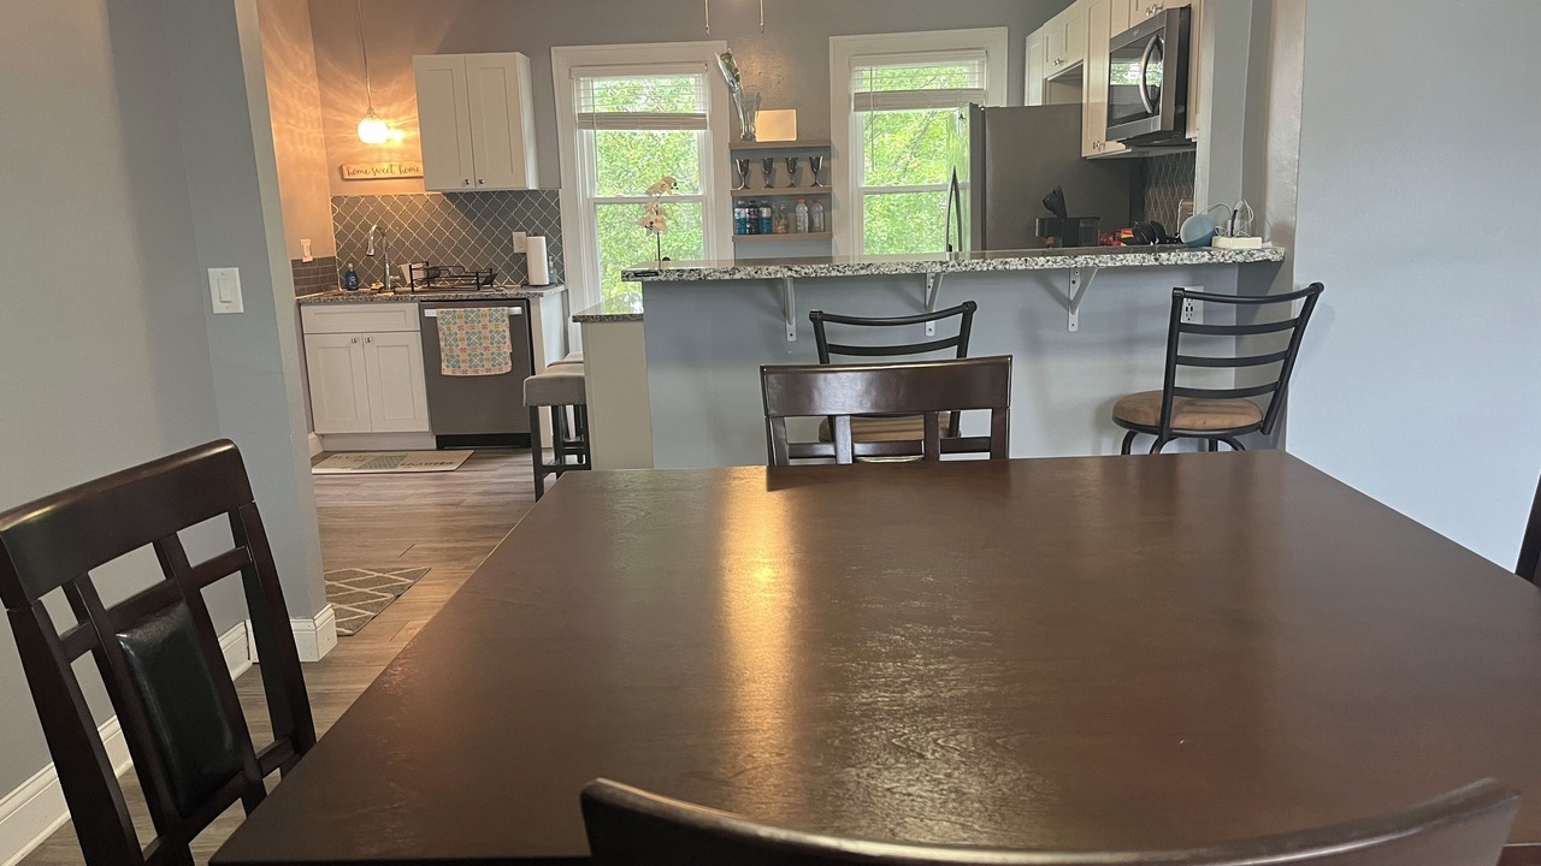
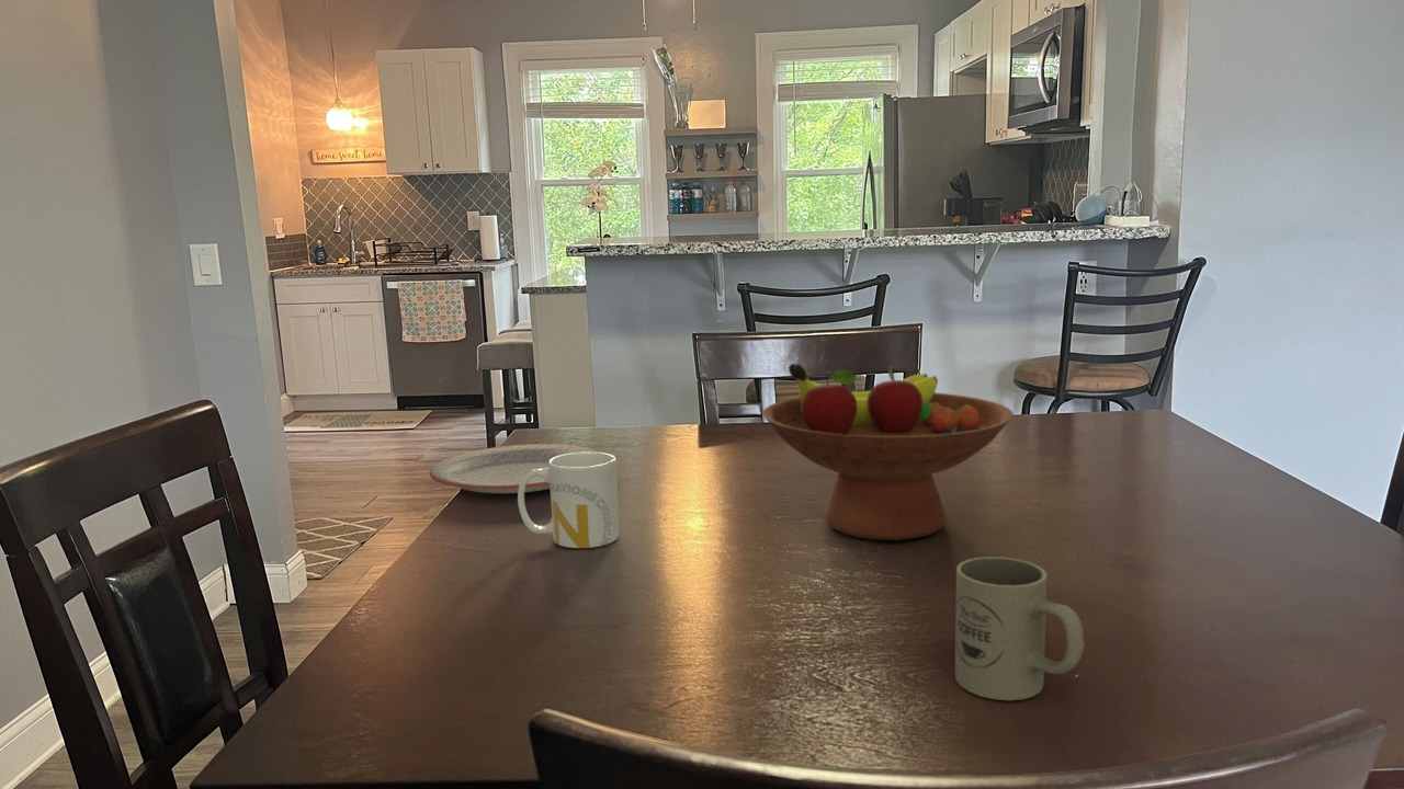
+ mug (571, 501)
+ fruit bowl (884, 445)
+ mug (1019, 633)
+ plate (520, 470)
